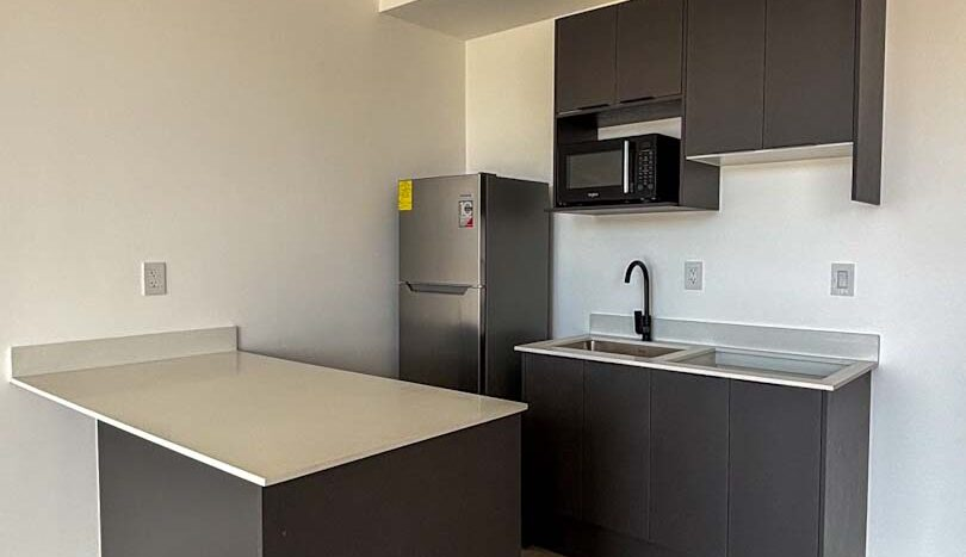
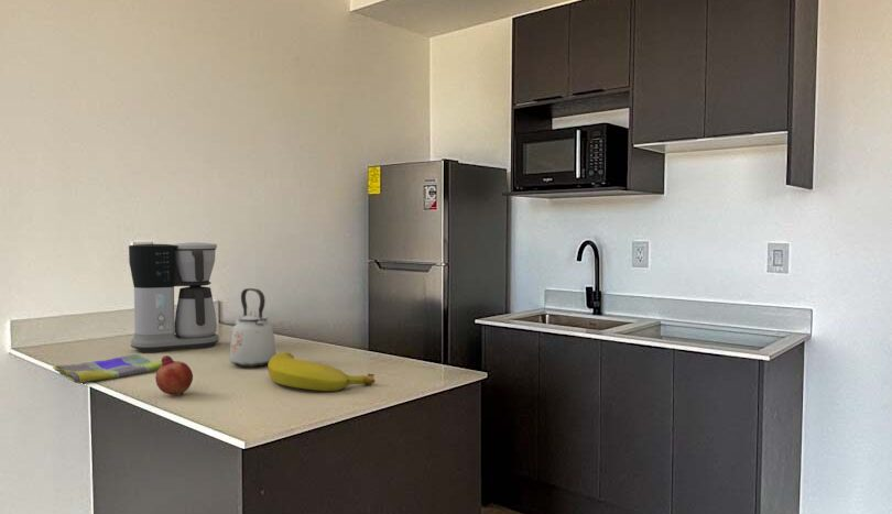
+ fruit (174, 374)
+ dish towel (110, 367)
+ banana (308, 368)
+ coffee maker (173, 295)
+ kettle (249, 325)
